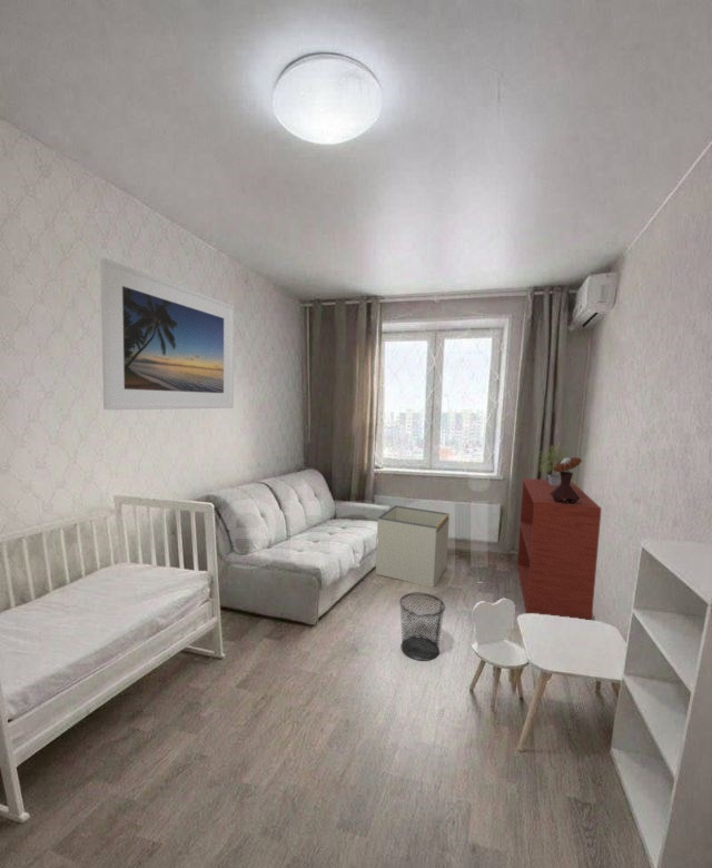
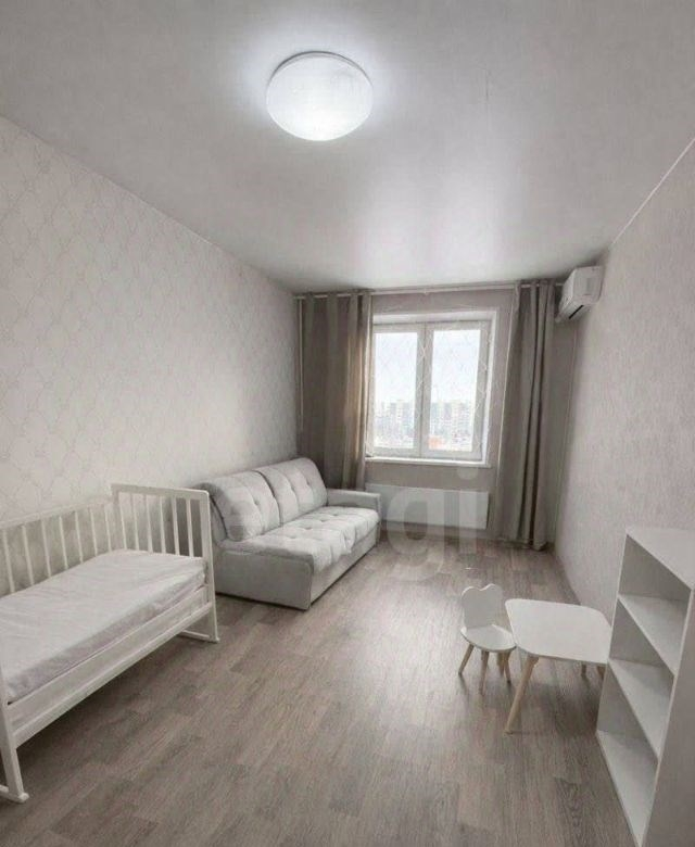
- tv stand (552, 542)
- mushroom (565, 479)
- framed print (180, 348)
- waste bin (421, 625)
- potted plant (552, 462)
- storage bin (413, 542)
